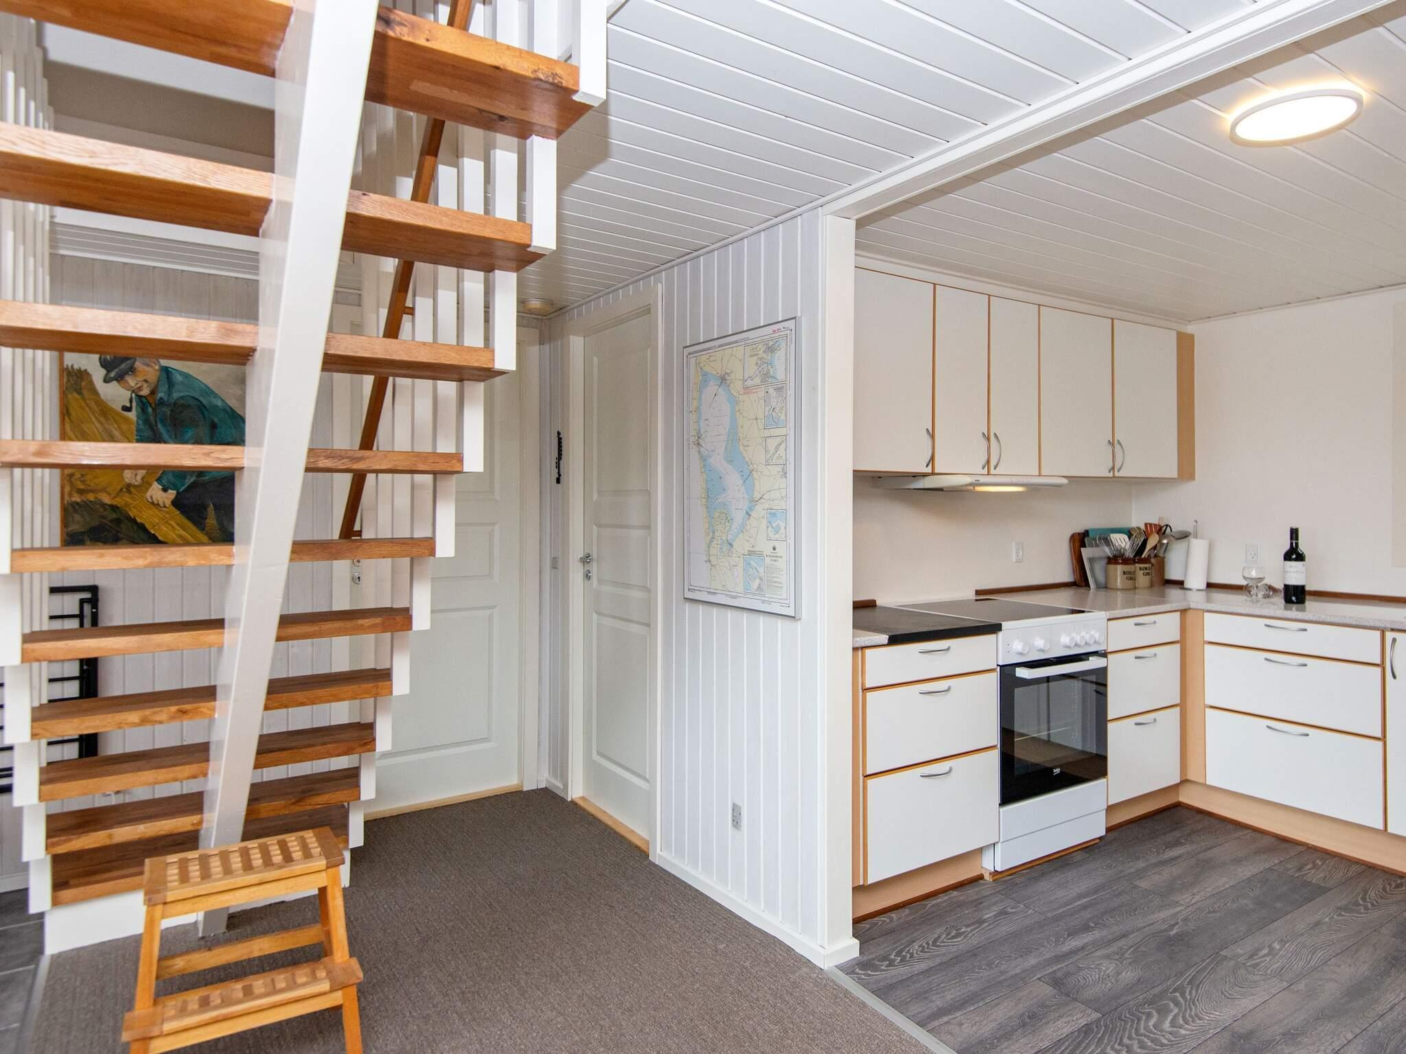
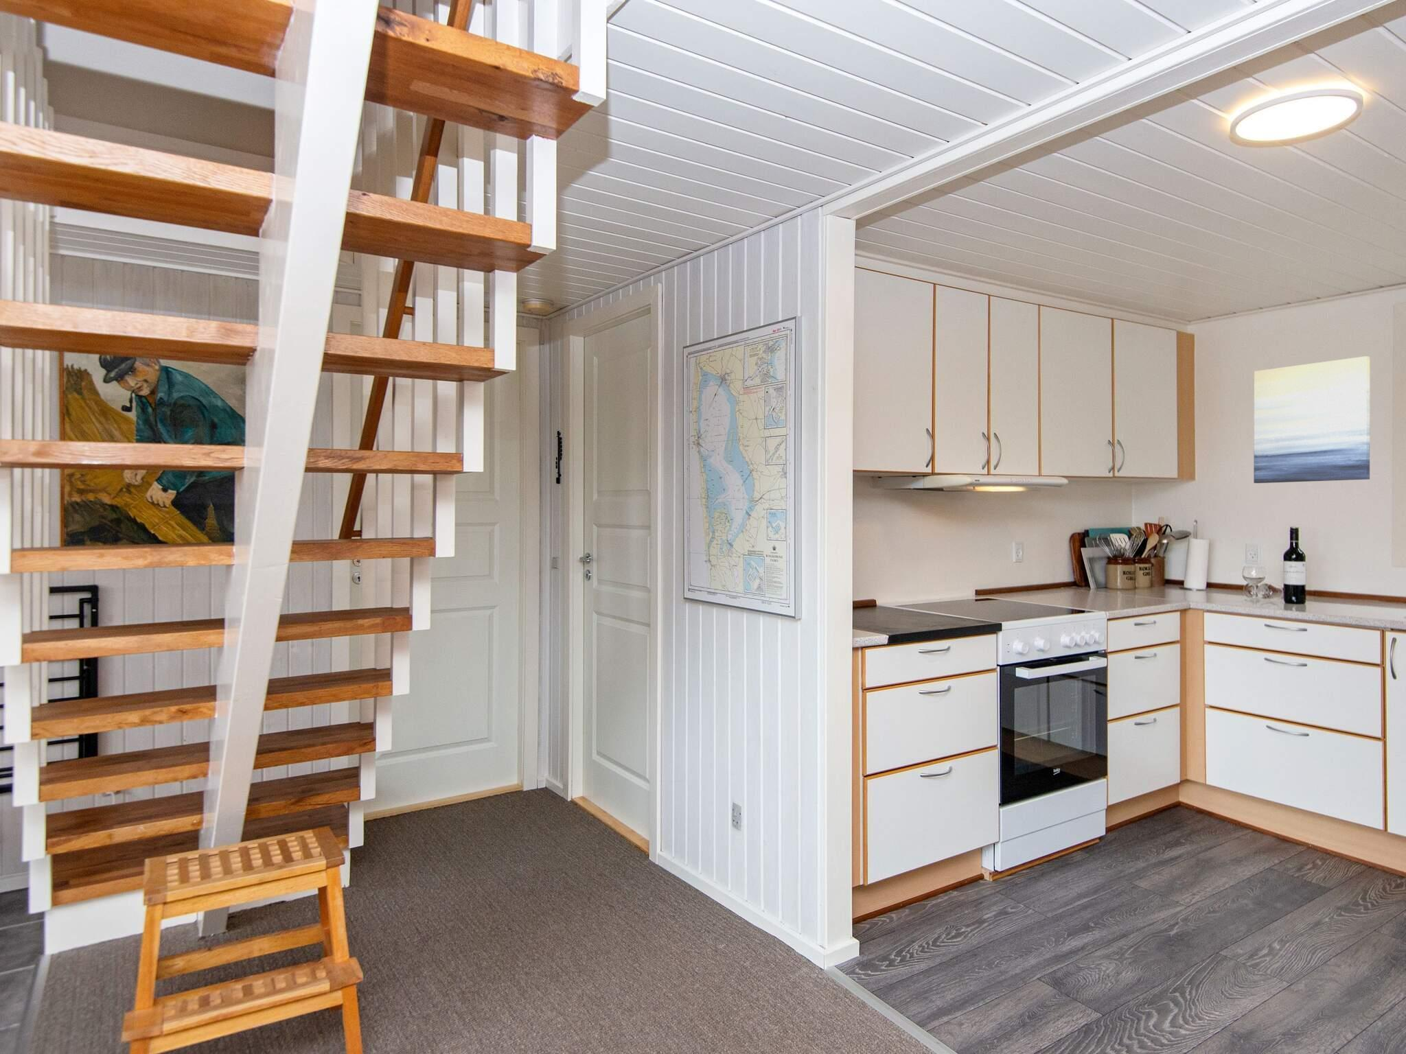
+ wall art (1310, 423)
